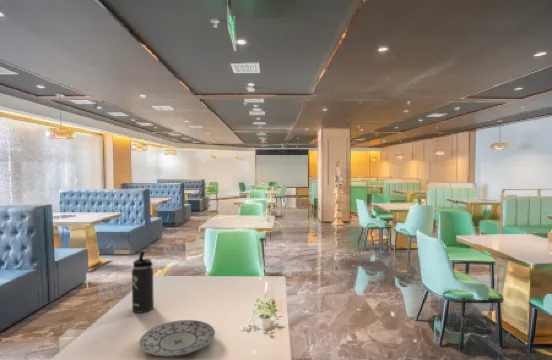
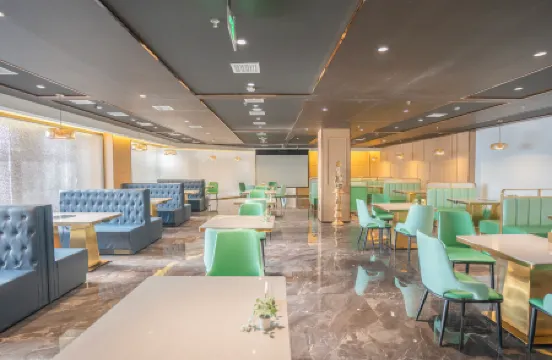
- thermos bottle (144, 280)
- plate (178, 339)
